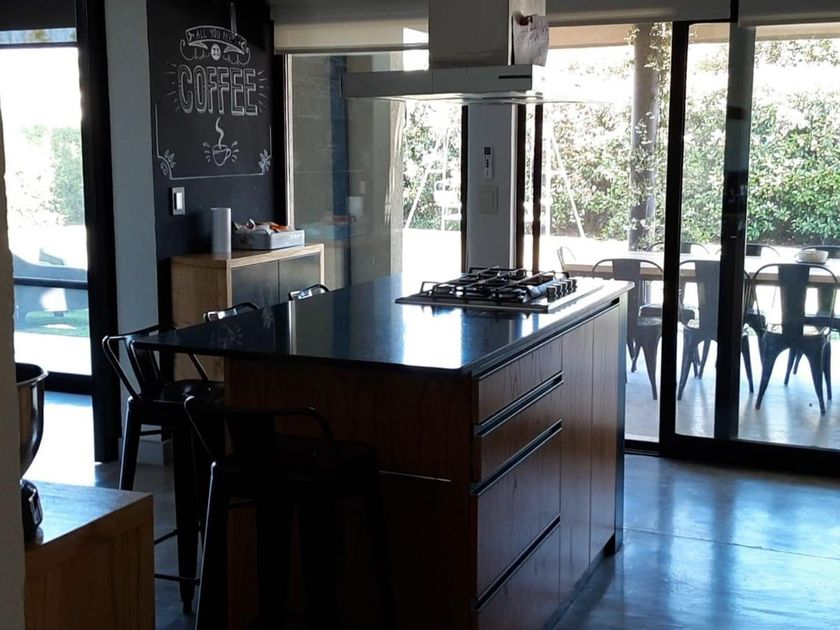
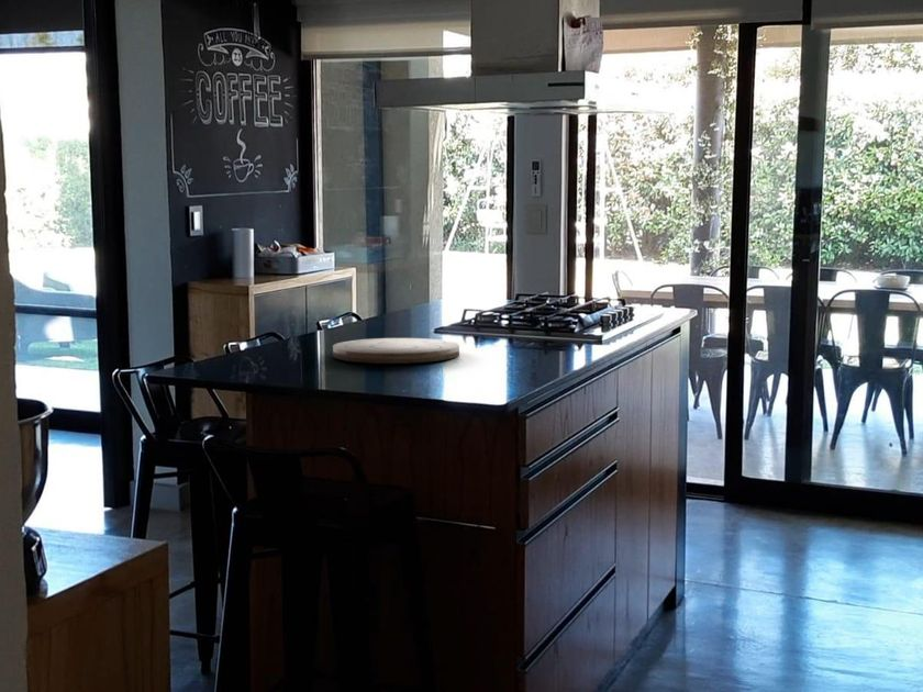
+ cutting board (396, 349)
